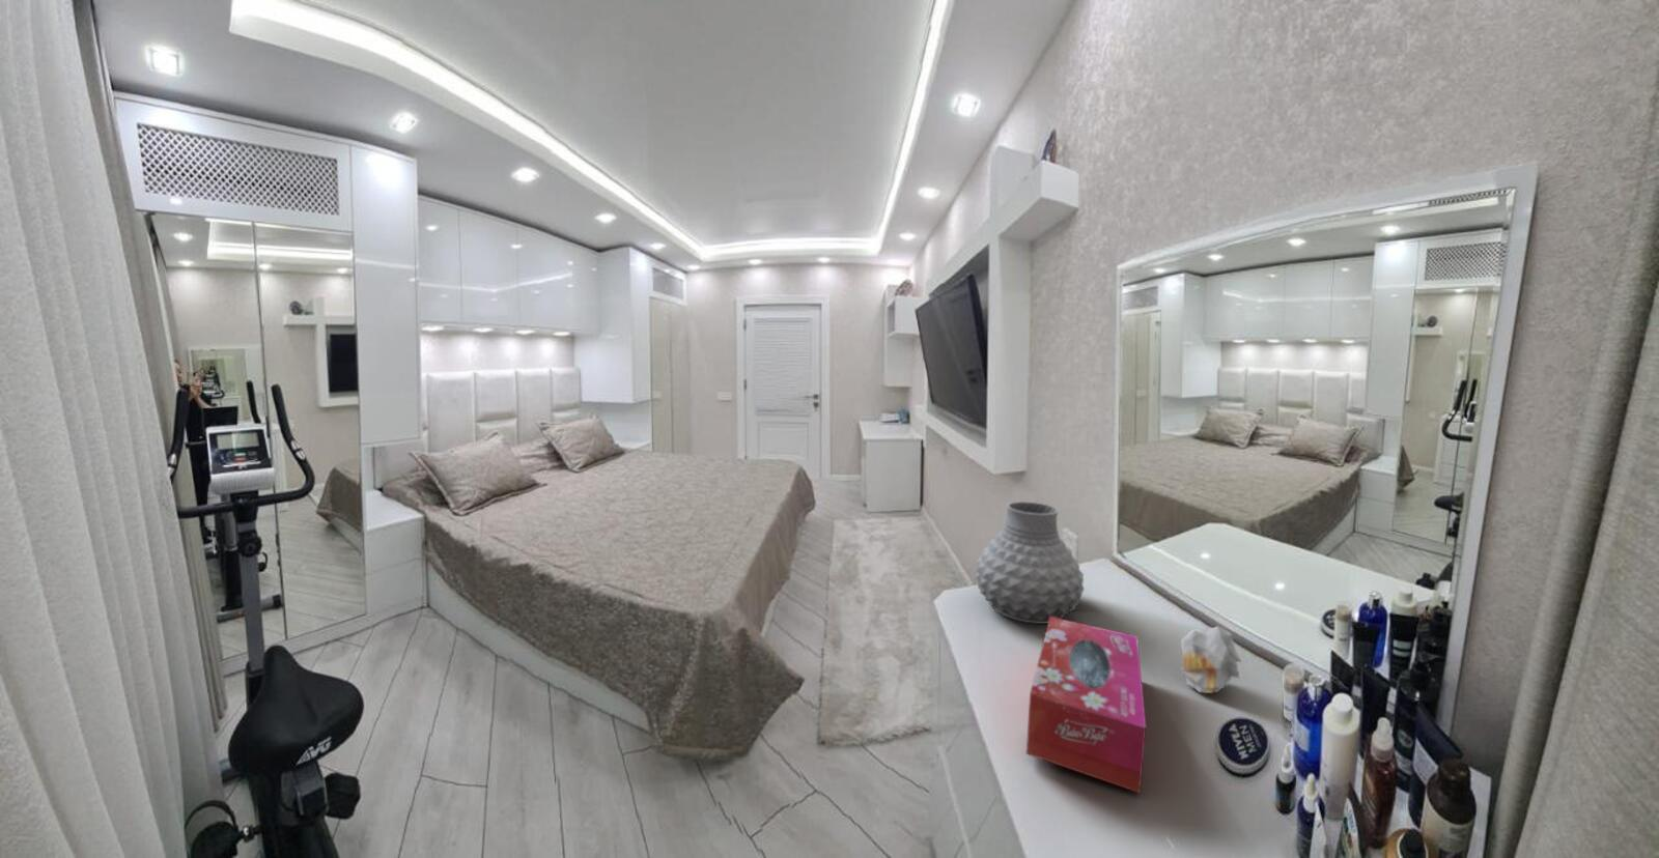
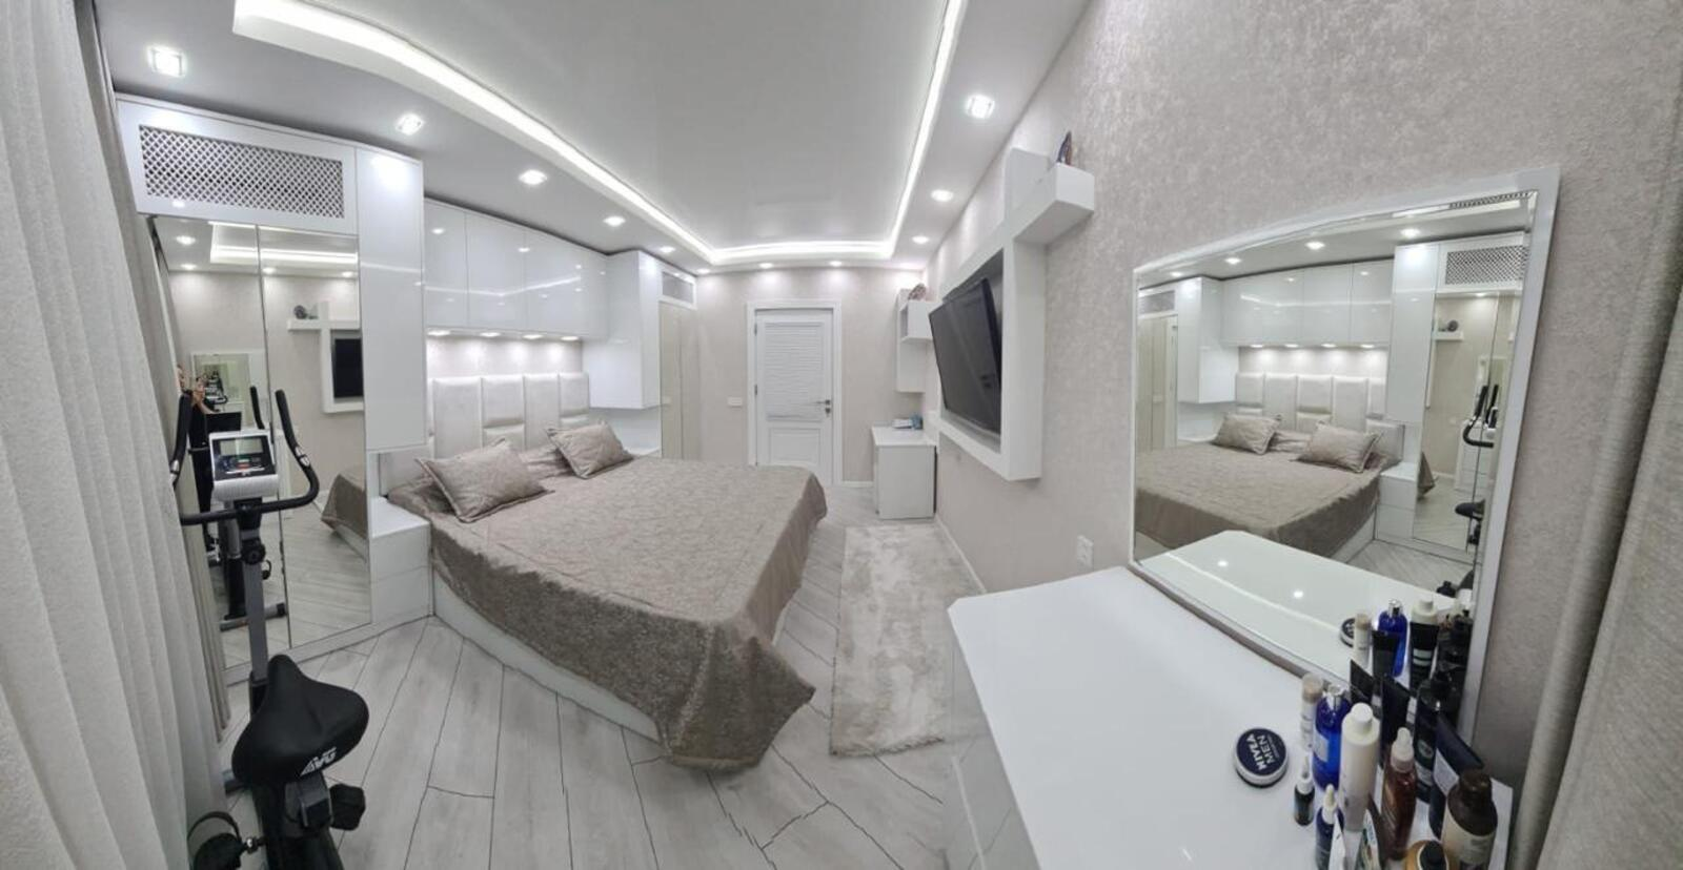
- vase (1028, 557)
- flower (1212, 657)
- tissue box (1086, 689)
